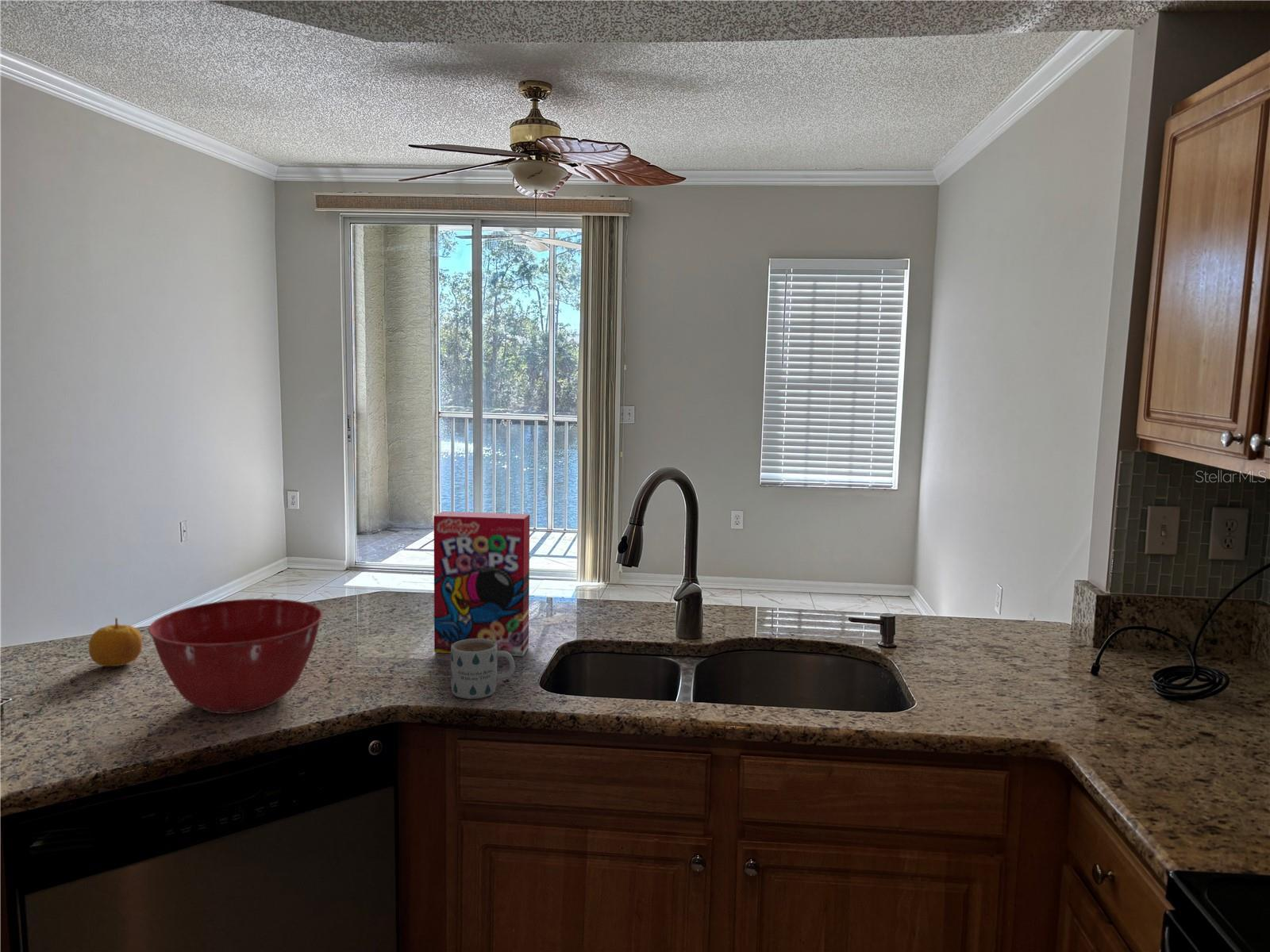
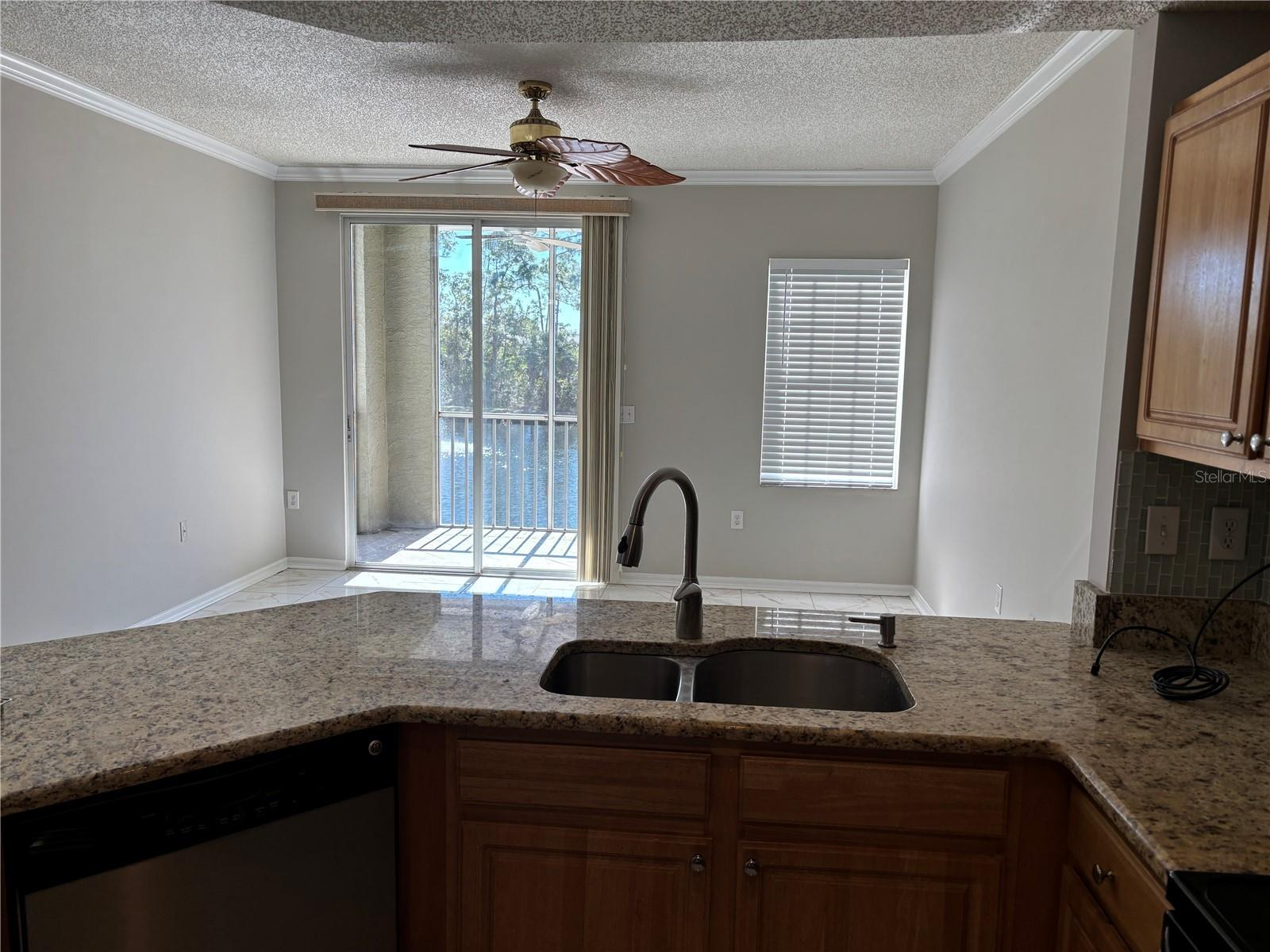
- mixing bowl (240, 658)
- cereal box (482, 582)
- fruit (116, 640)
- mug (483, 668)
